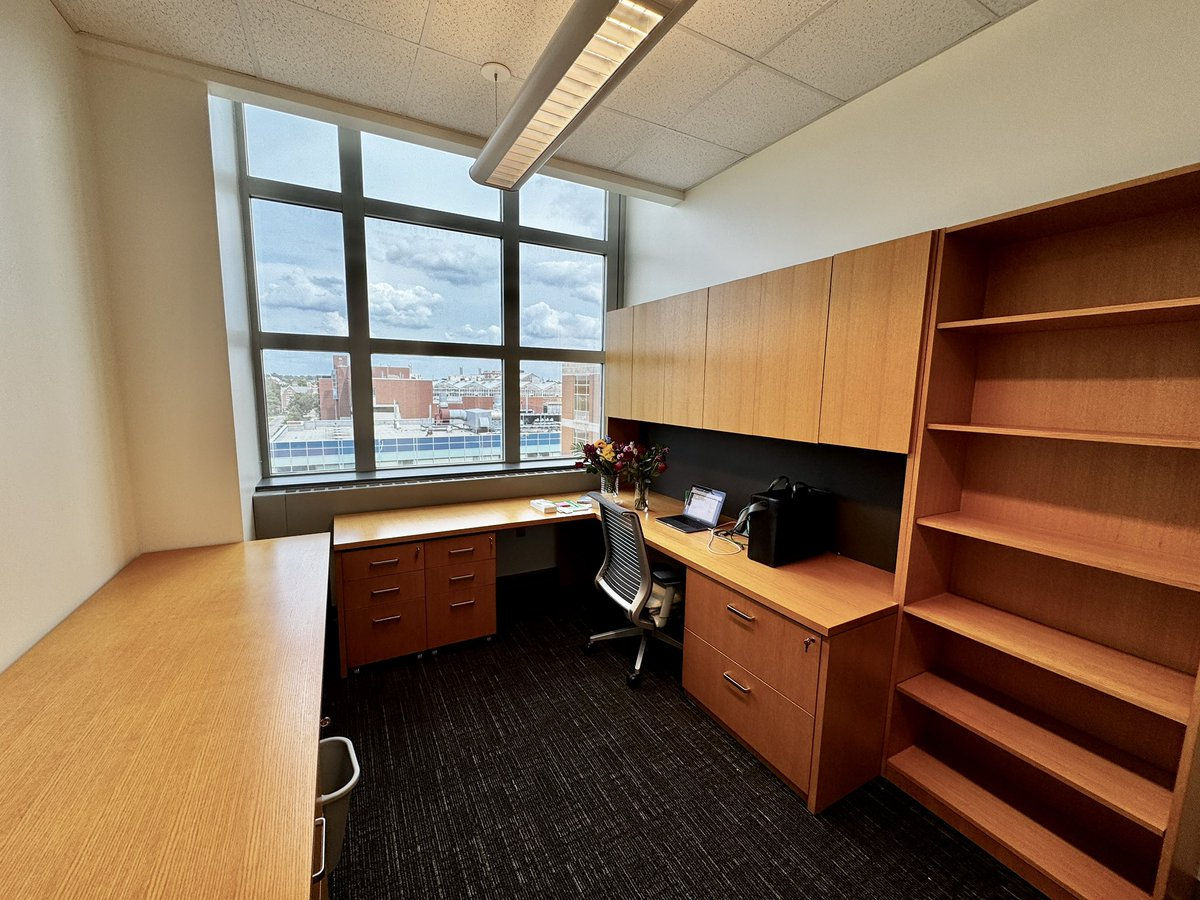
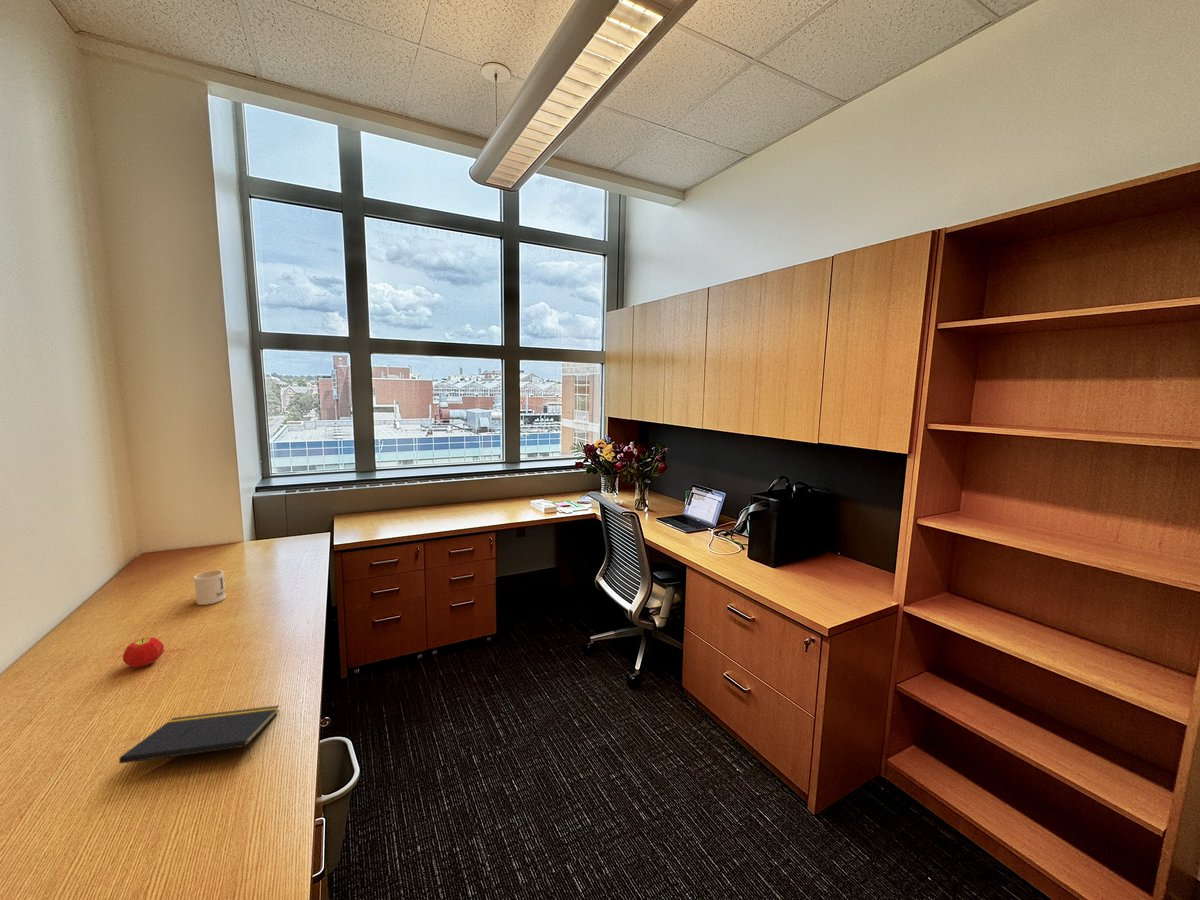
+ mug (209, 585)
+ fruit (143, 650)
+ notepad (207, 731)
